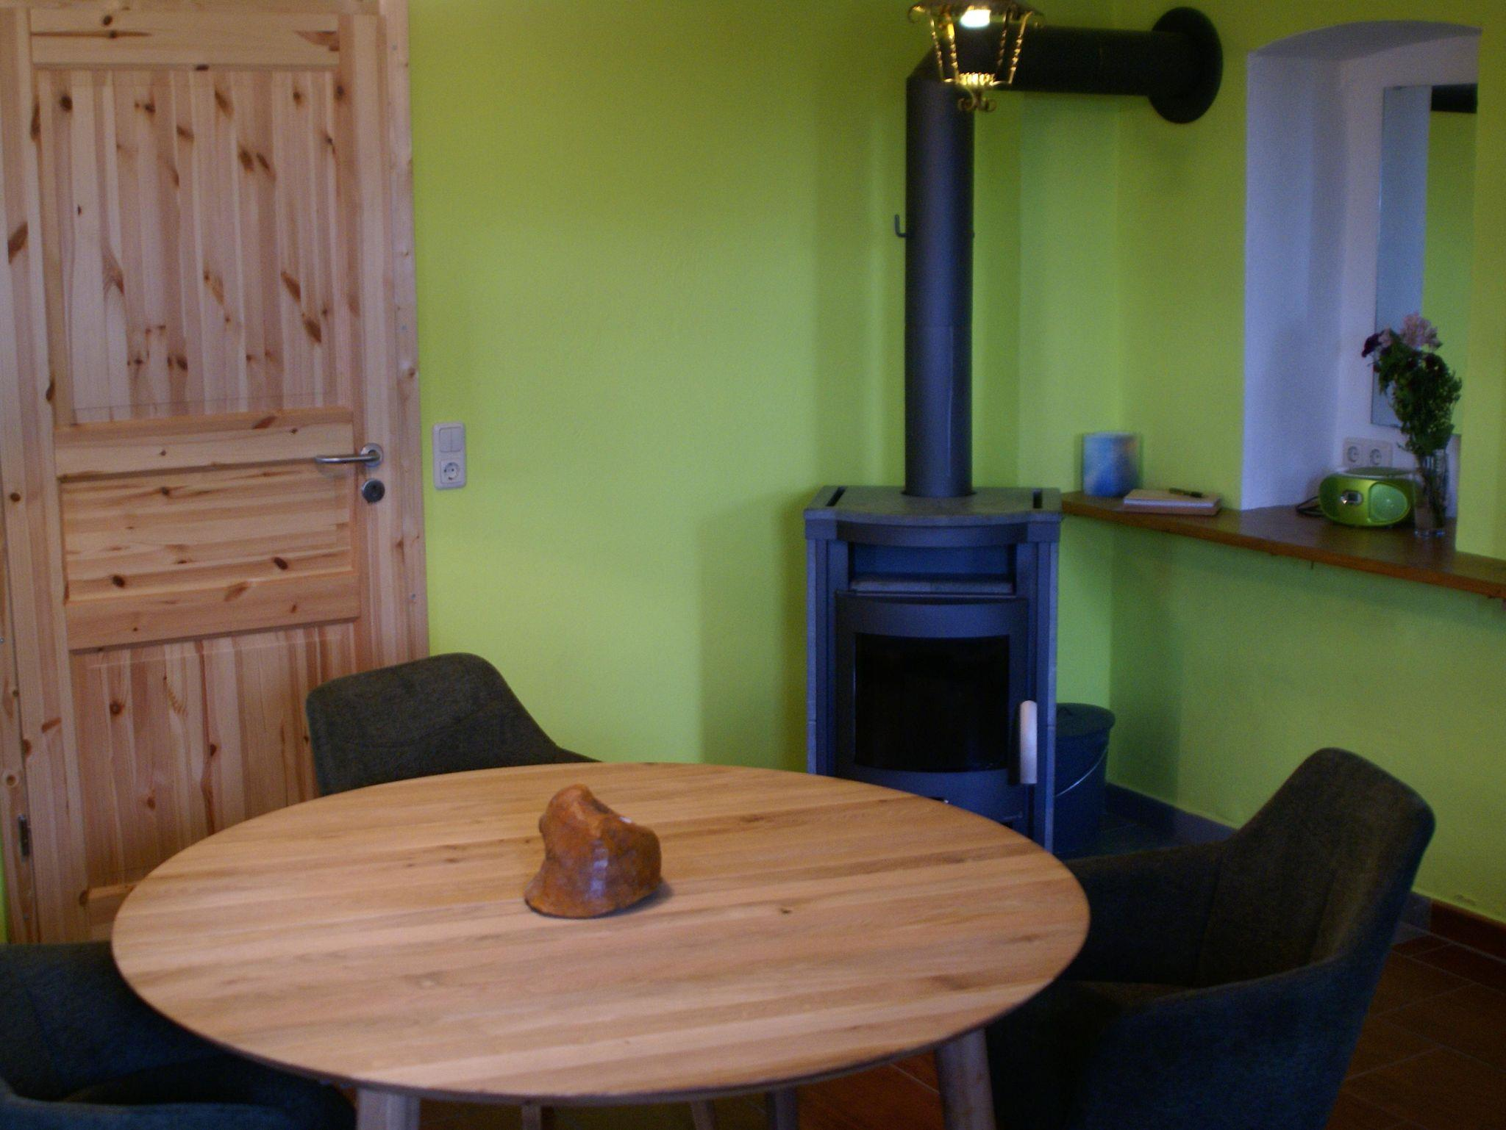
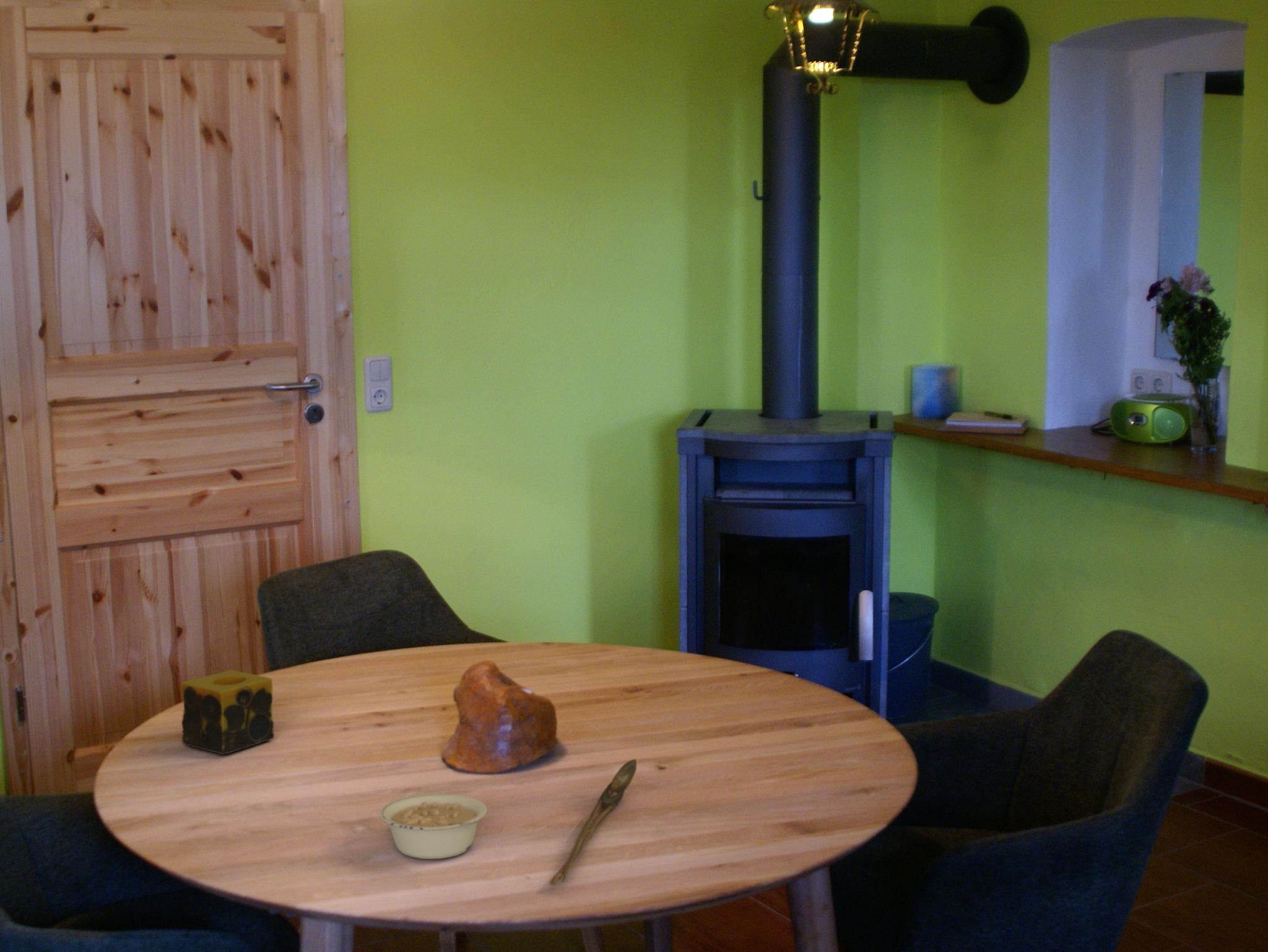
+ legume (438, 825)
+ spoon (591, 814)
+ candle (227, 711)
